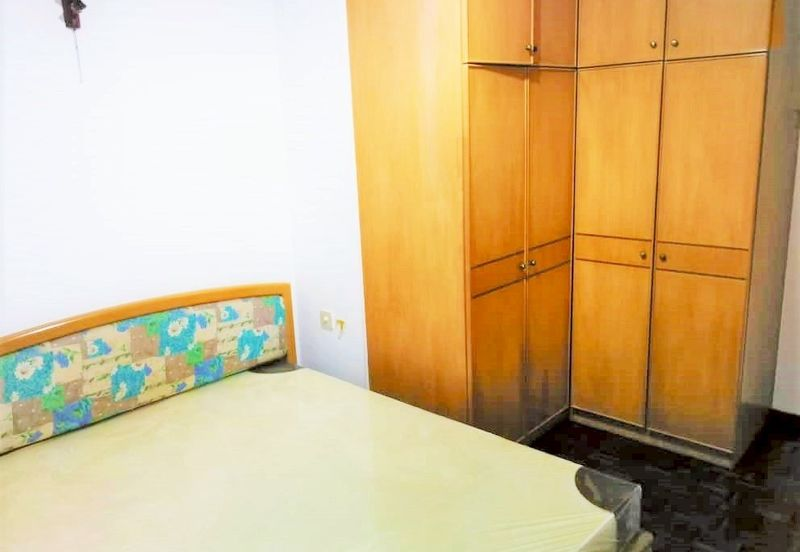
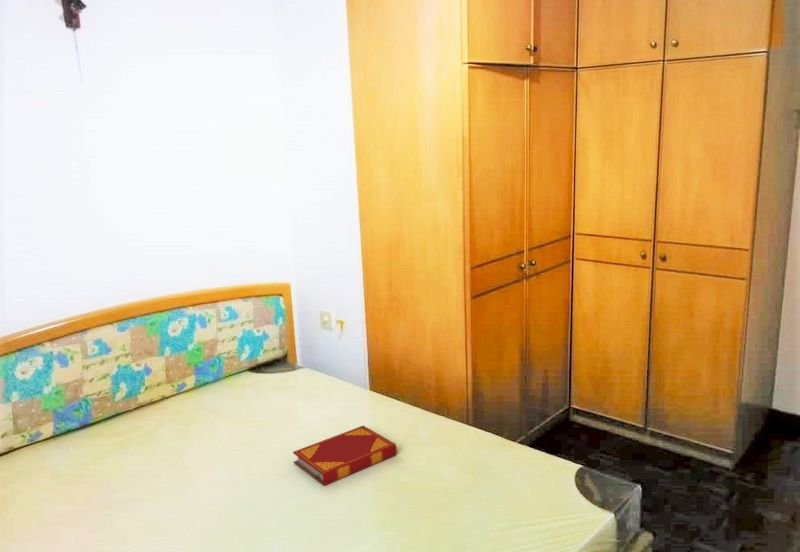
+ hardback book (345, 453)
